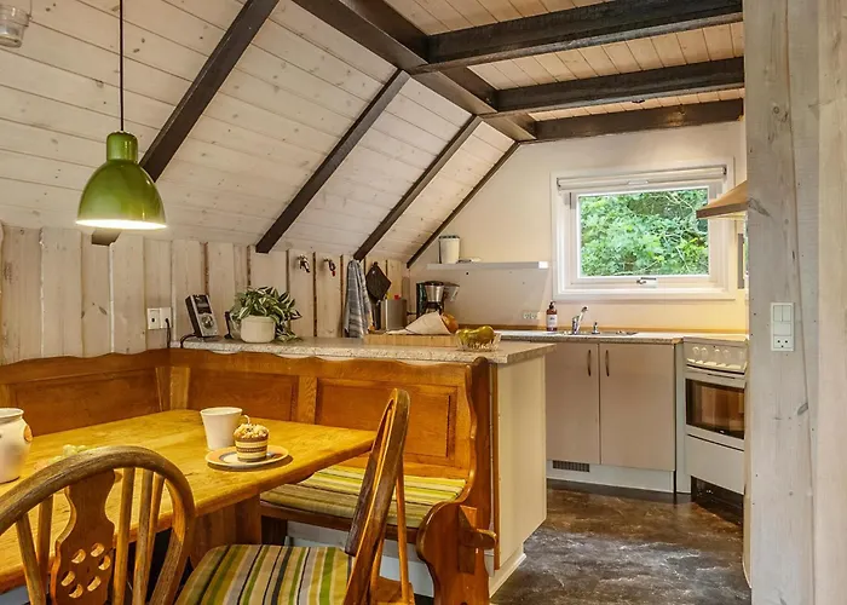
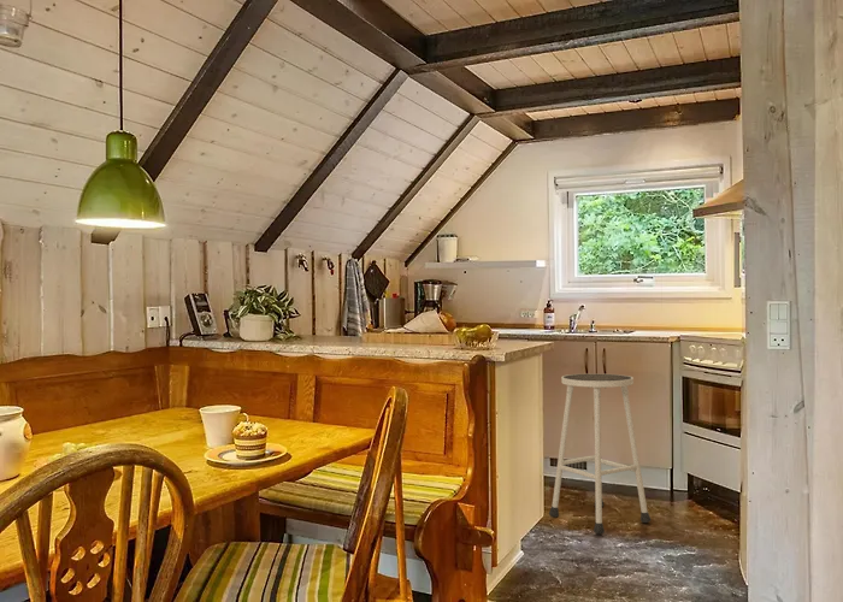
+ stool (597, 448)
